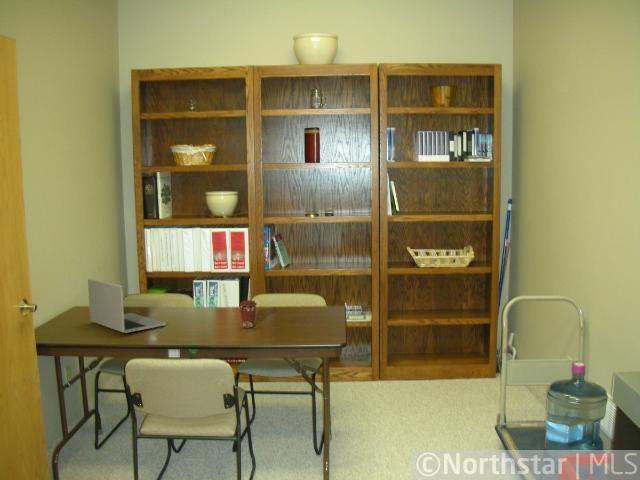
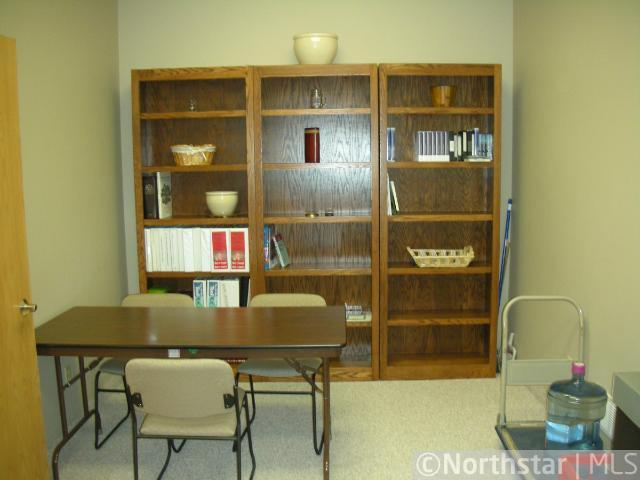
- laptop (122, 301)
- coffee cup (248, 314)
